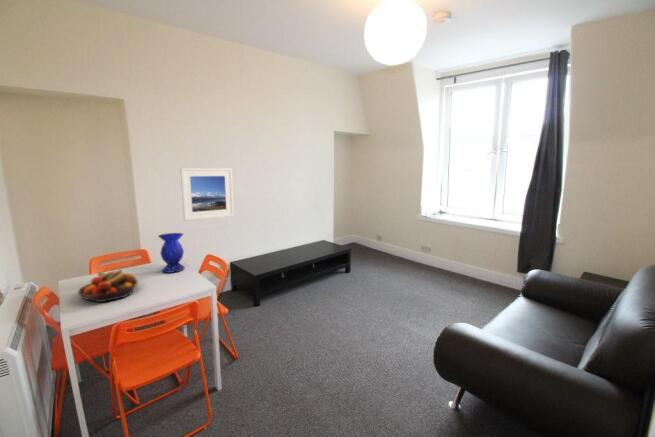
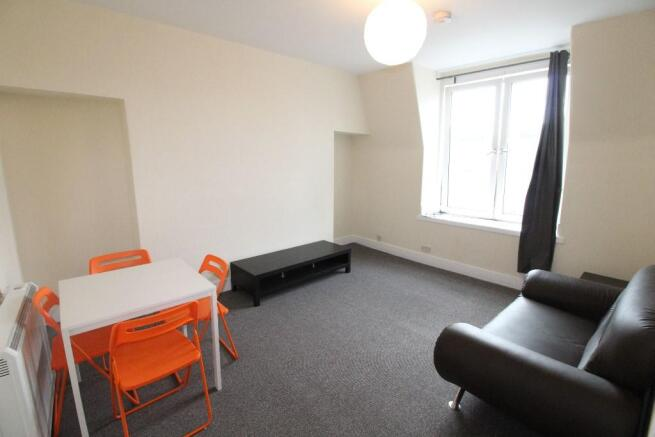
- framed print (208, 193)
- vase (172, 252)
- fruit bowl (108, 283)
